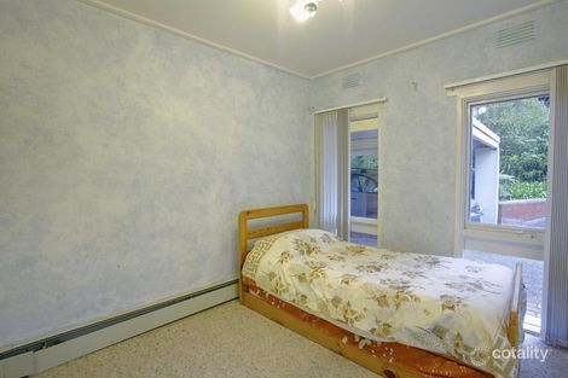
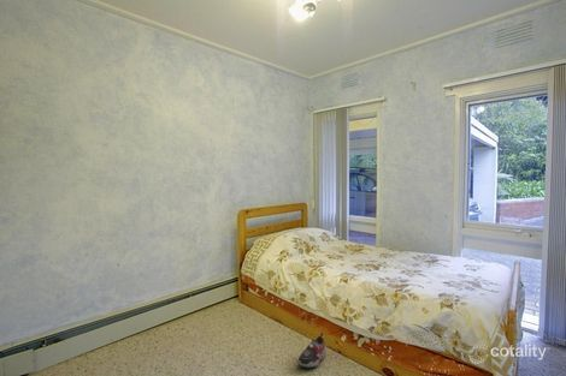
+ shoe (313, 350)
